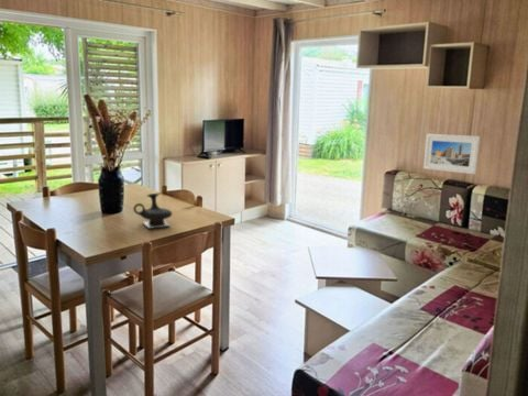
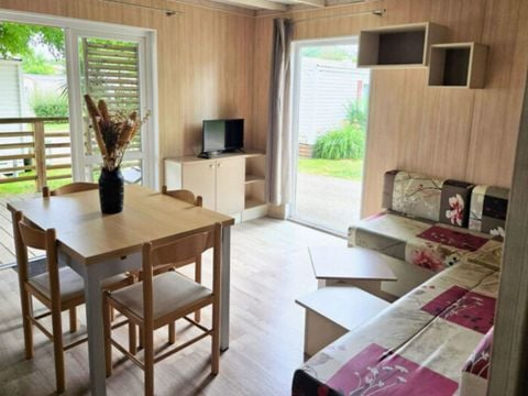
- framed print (450, 153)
- teapot (152, 210)
